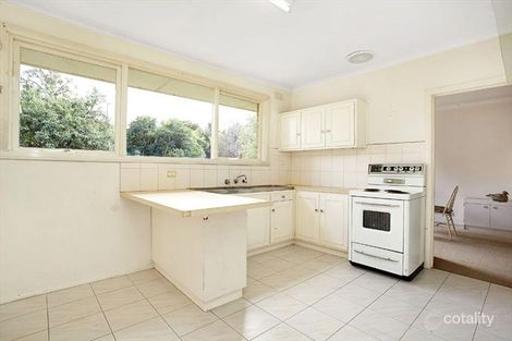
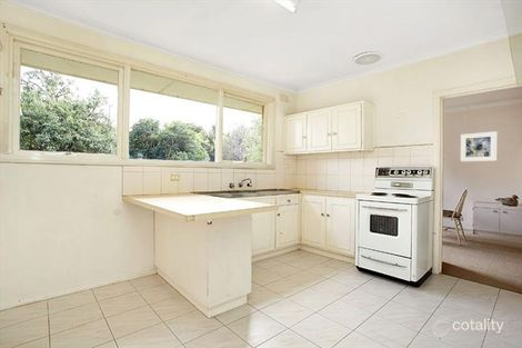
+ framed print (478, 147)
